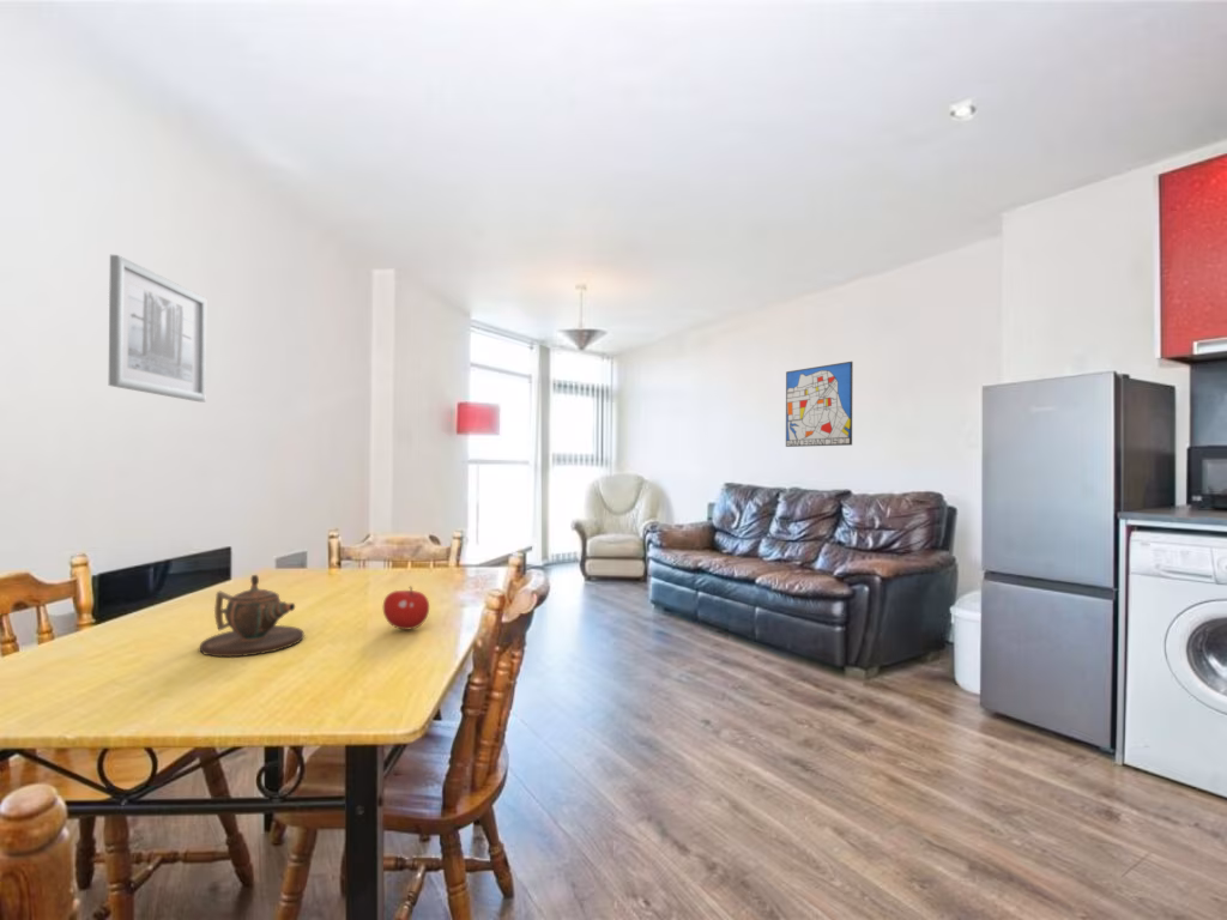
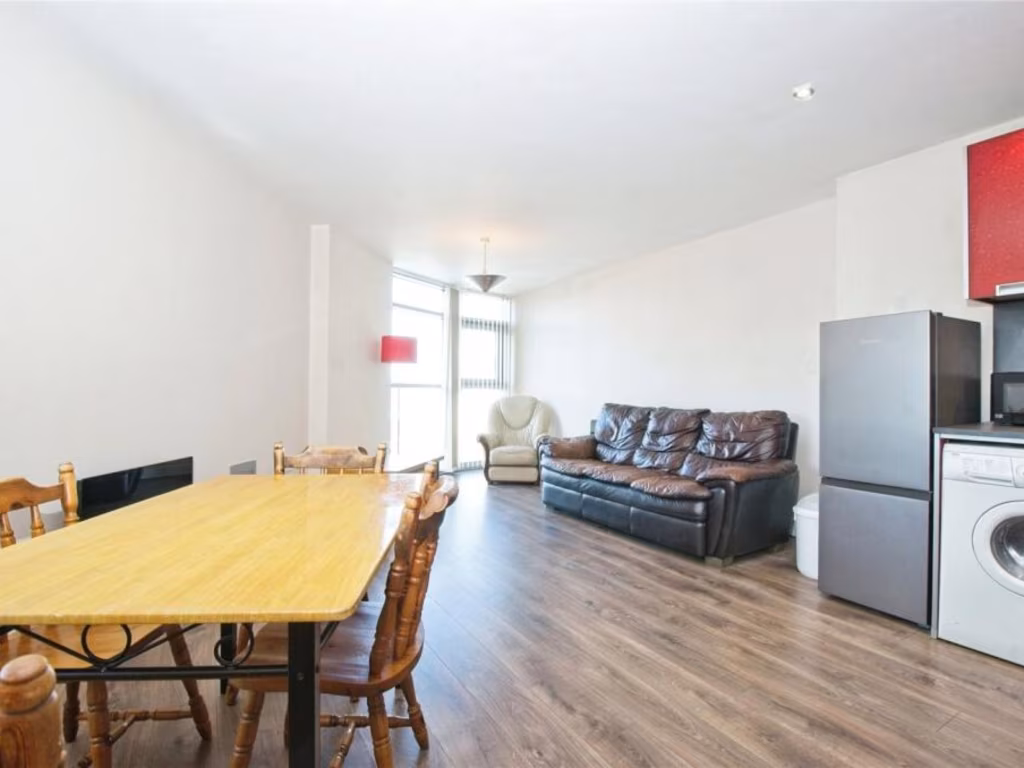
- wall art (163, 337)
- teapot (253, 609)
- fruit (405, 606)
- wall art (817, 406)
